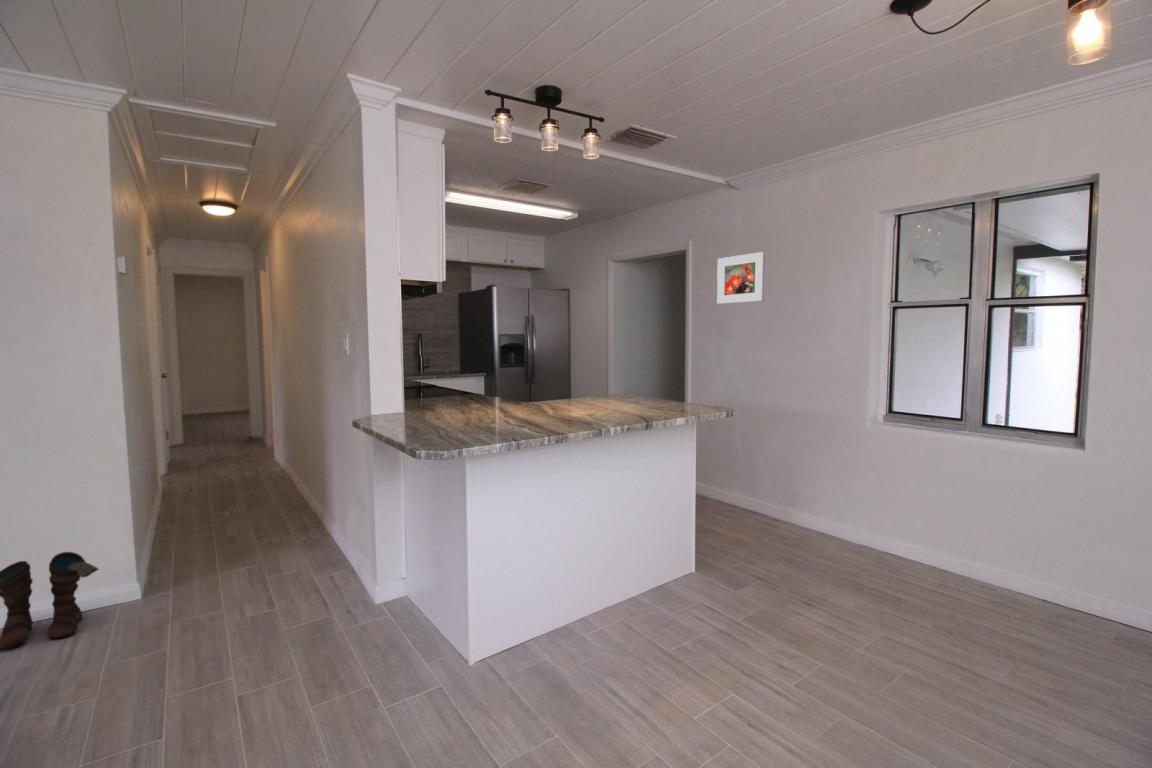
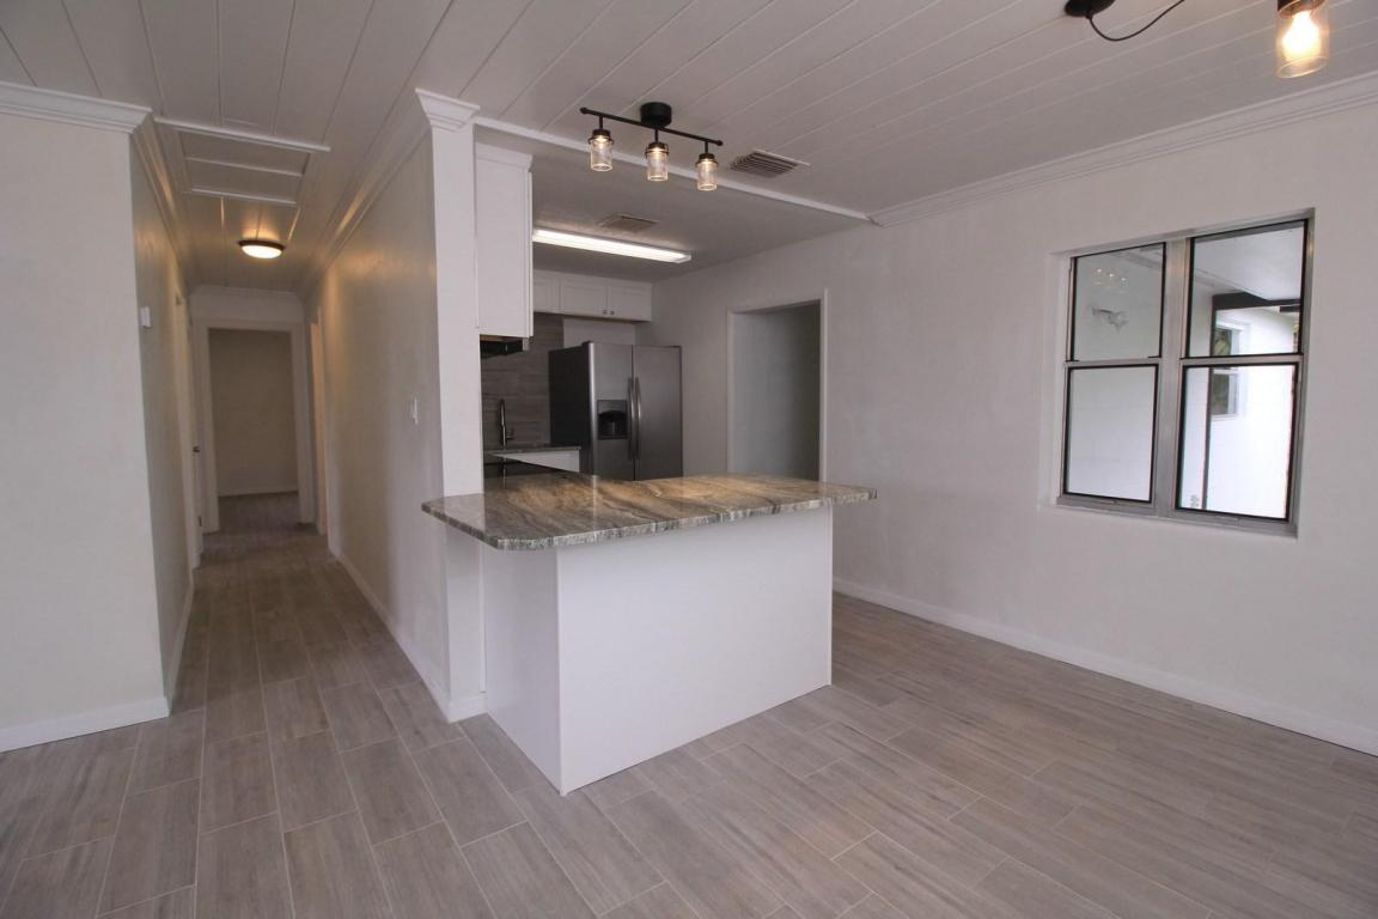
- boots (51, 592)
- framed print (739, 279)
